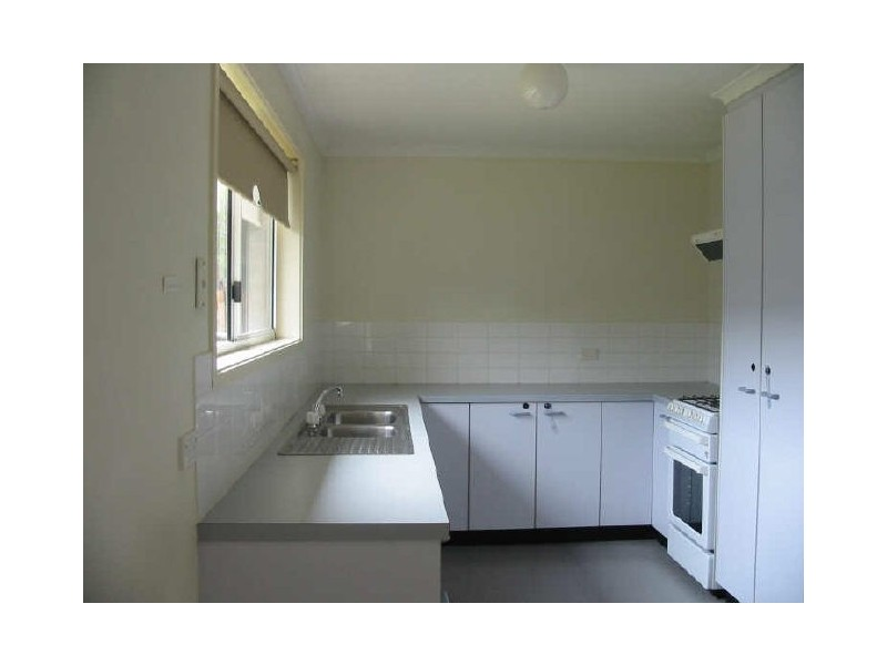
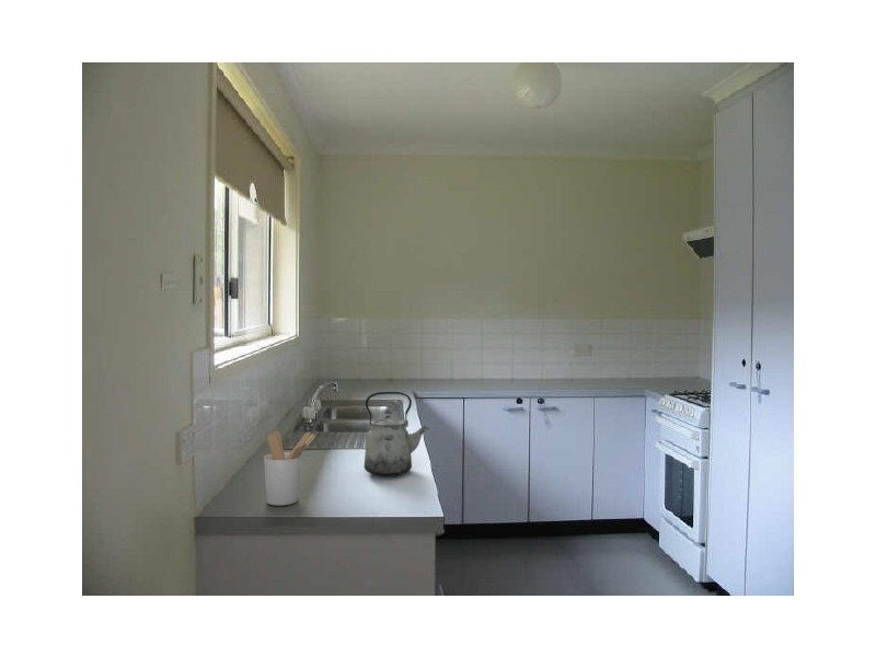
+ utensil holder (290, 465)
+ kettle (396, 431)
